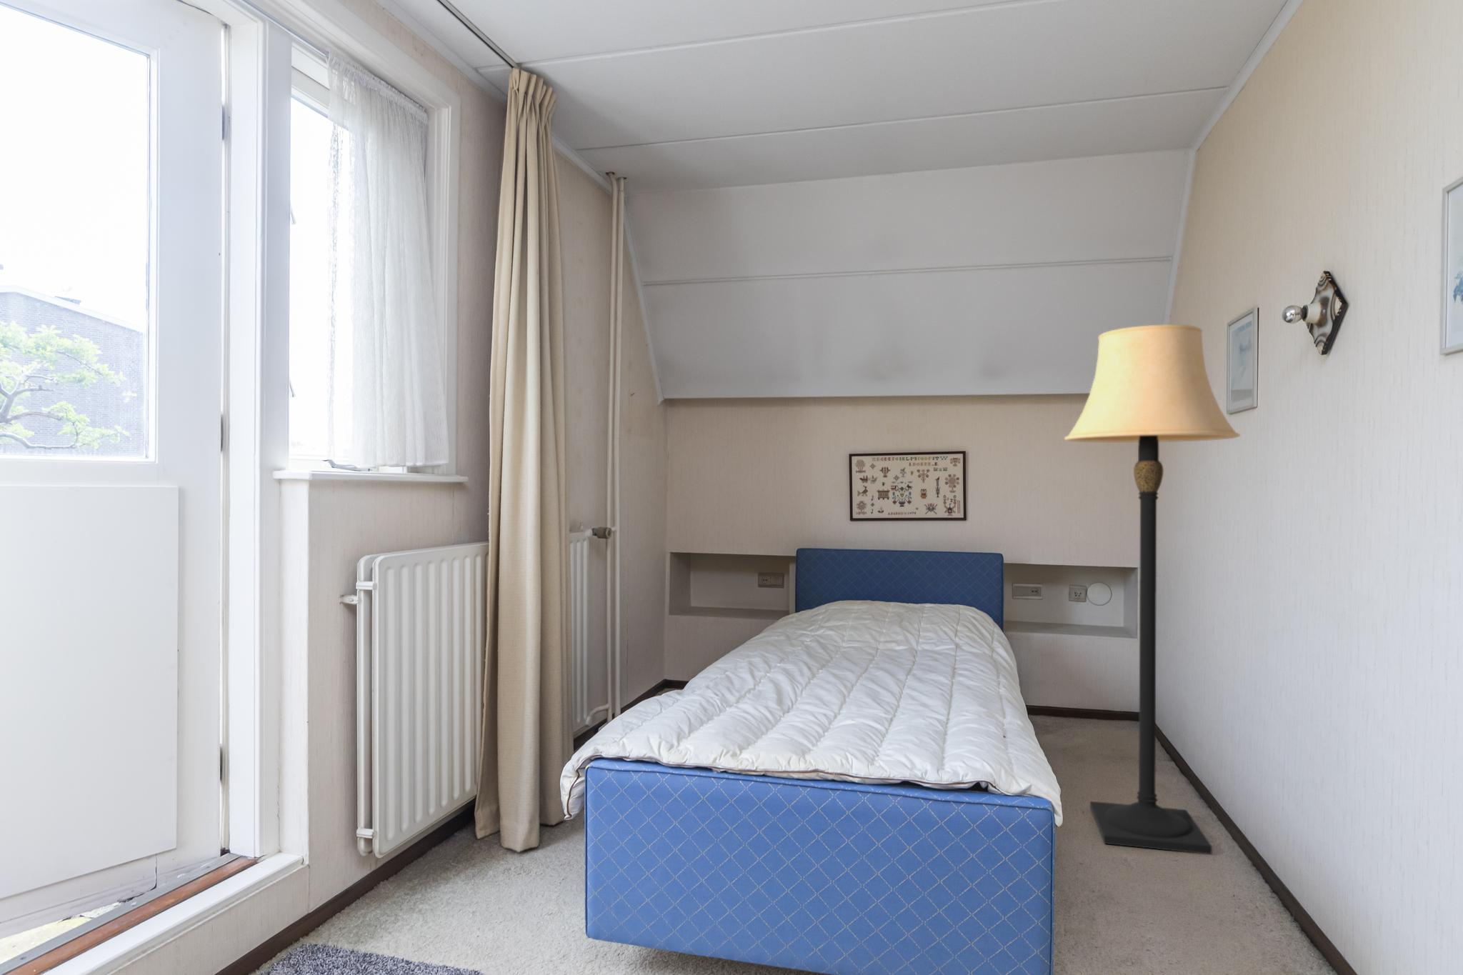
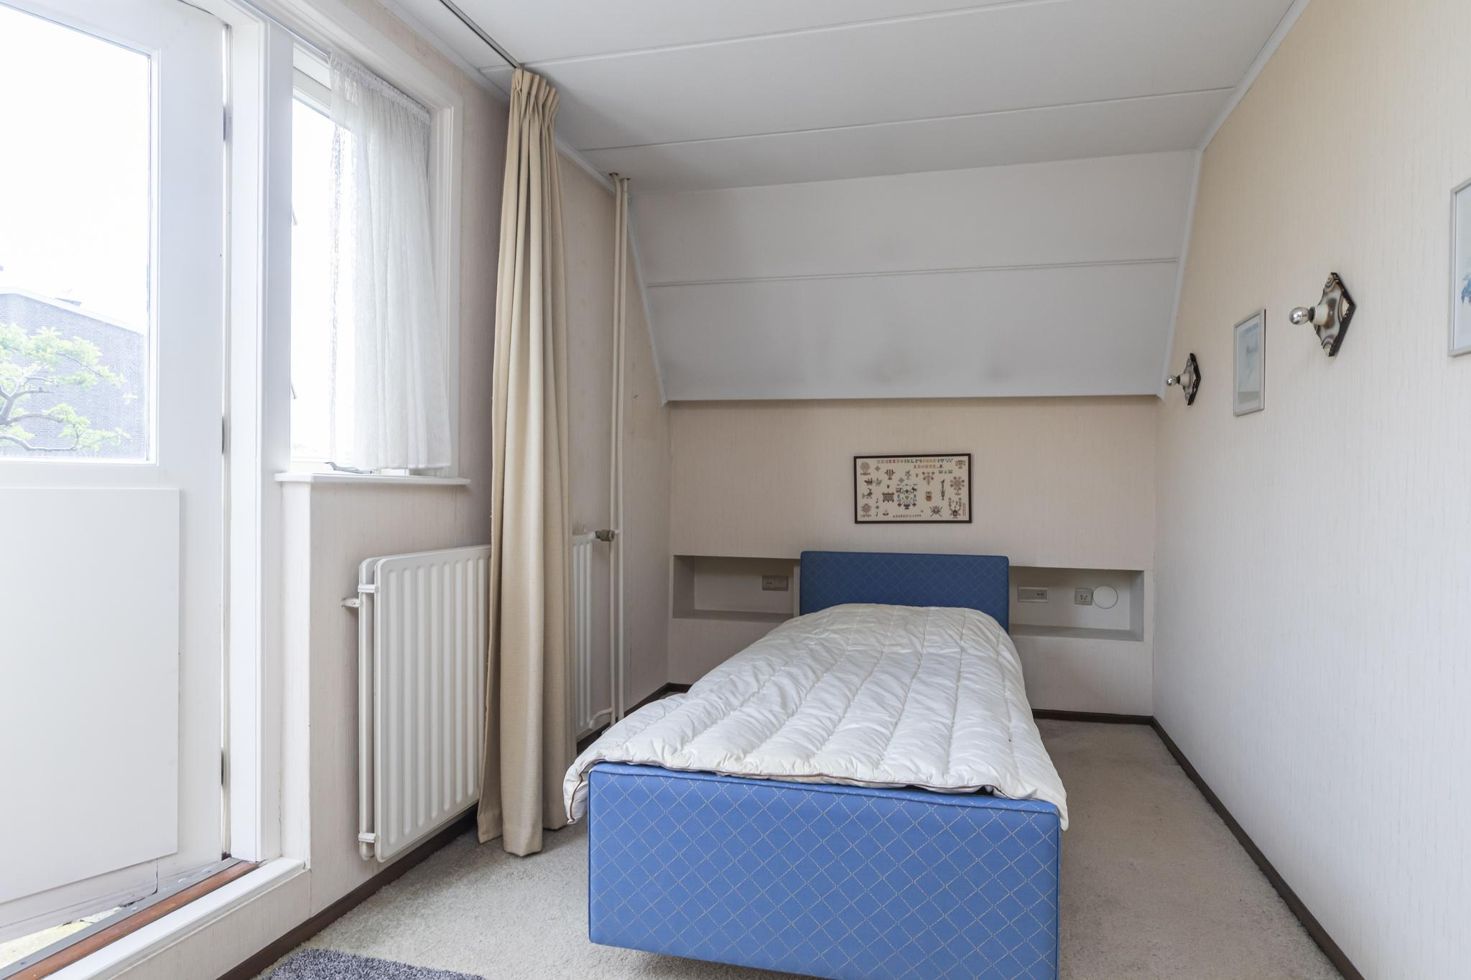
- lamp (1148, 581)
